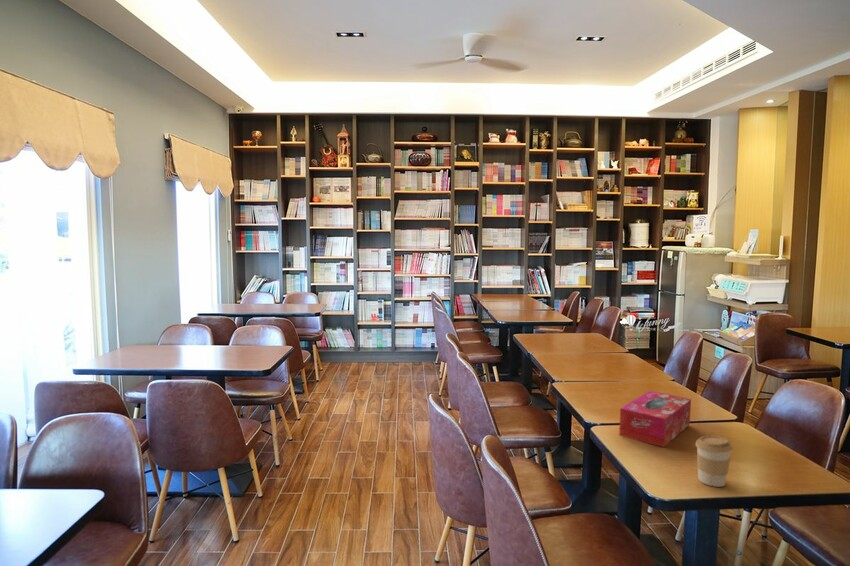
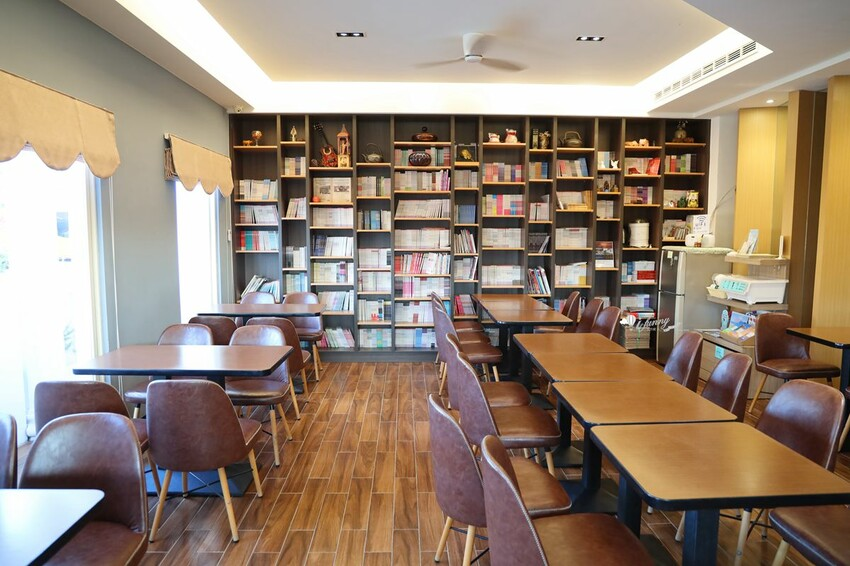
- coffee cup (712, 459)
- tissue box (656, 416)
